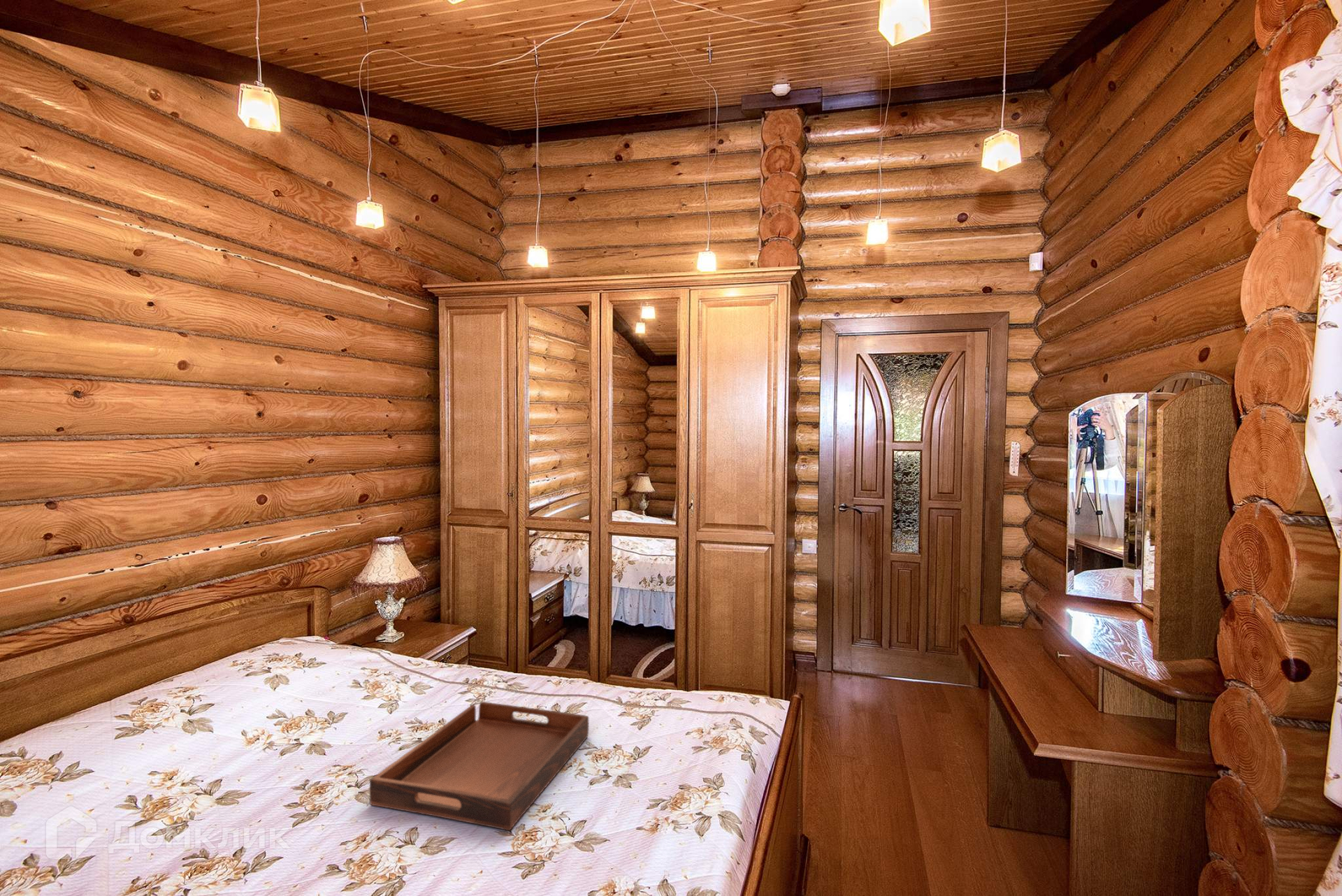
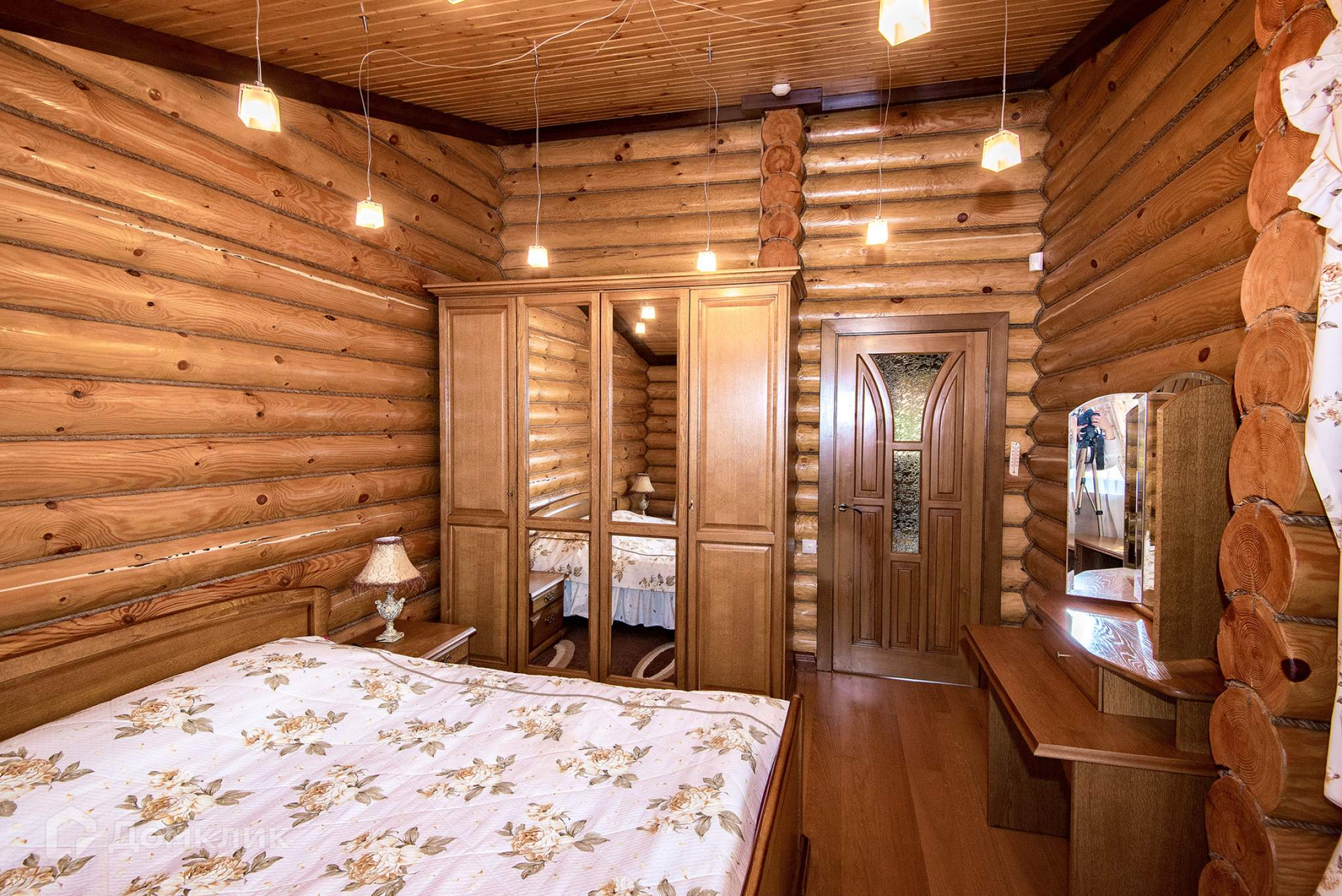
- serving tray (491, 755)
